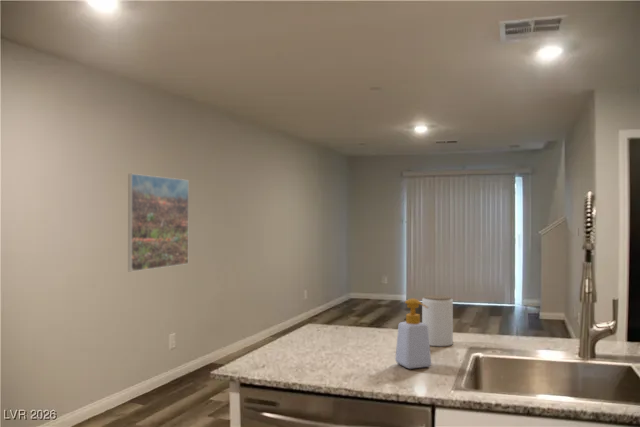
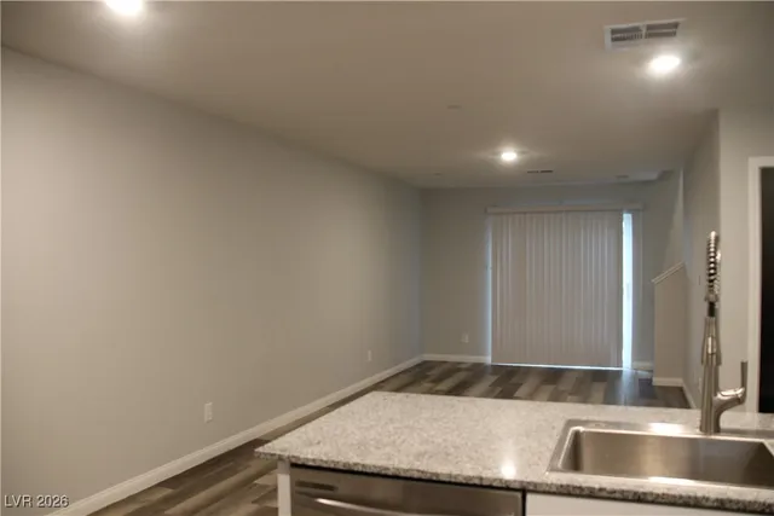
- soap bottle (416, 333)
- jar (437, 319)
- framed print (160, 222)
